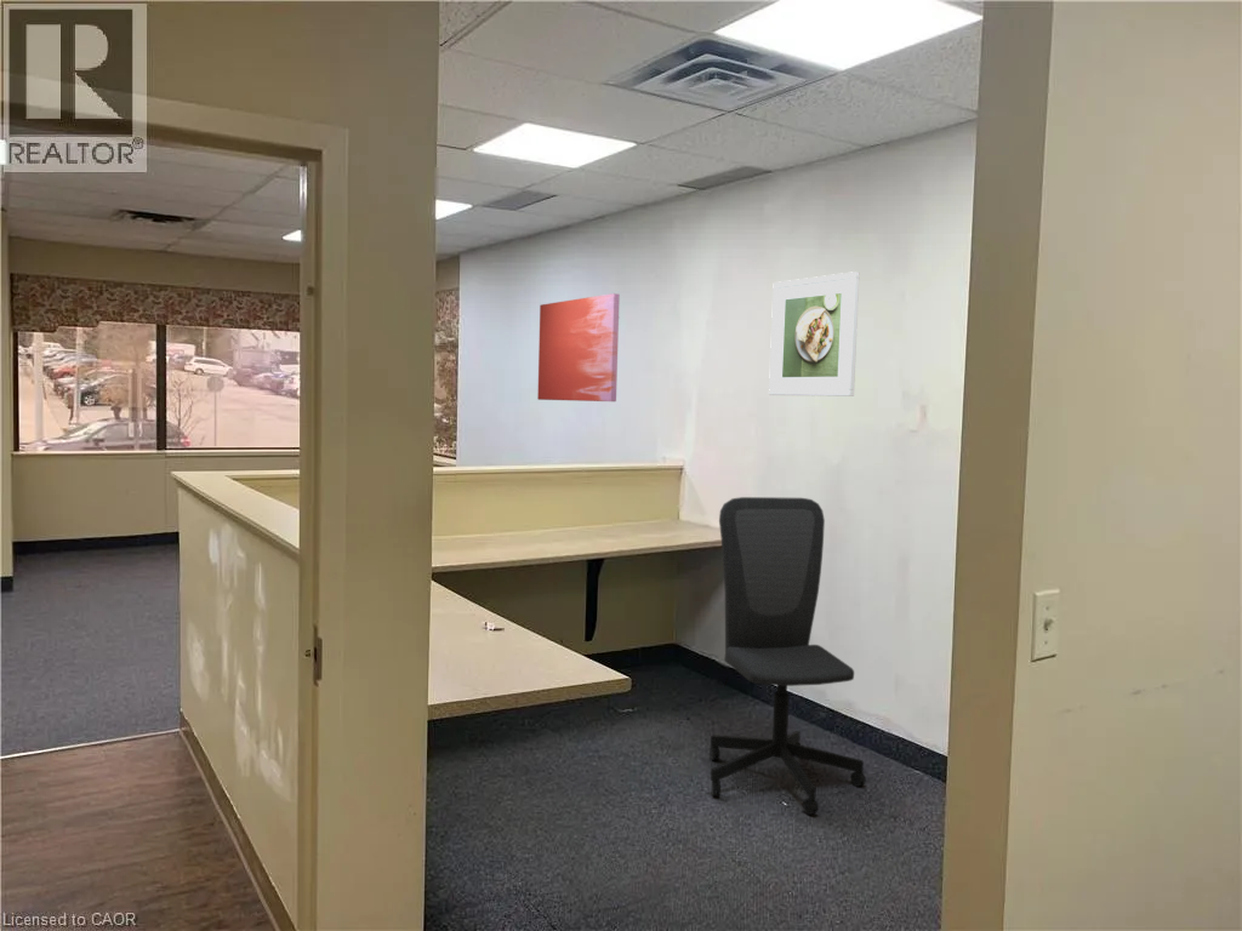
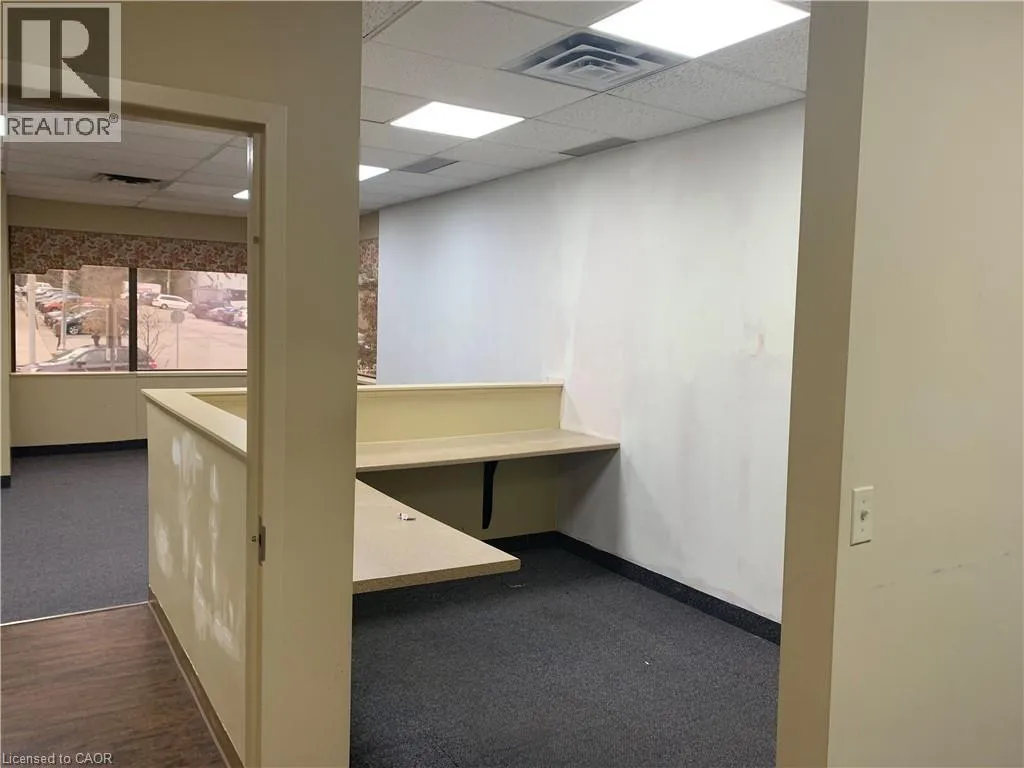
- wall art (575, 350)
- office chair (787, 644)
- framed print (811, 336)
